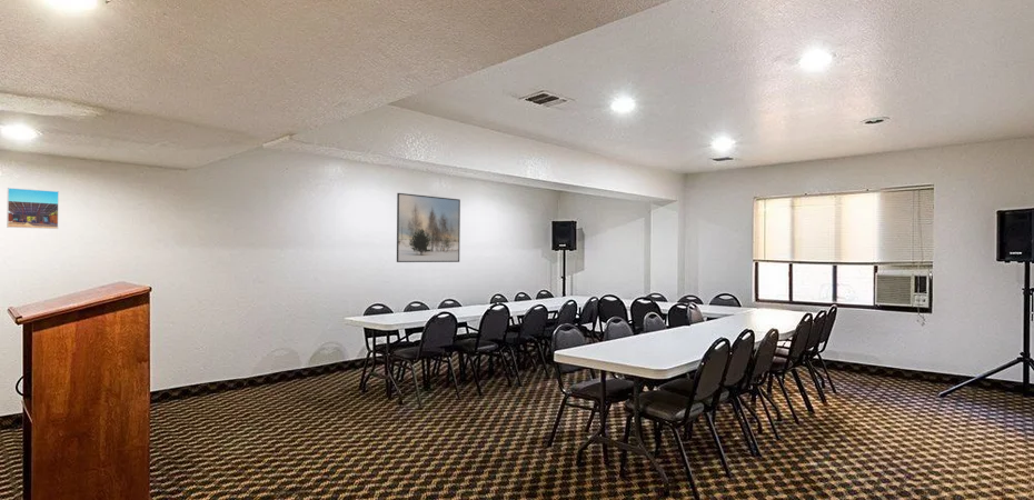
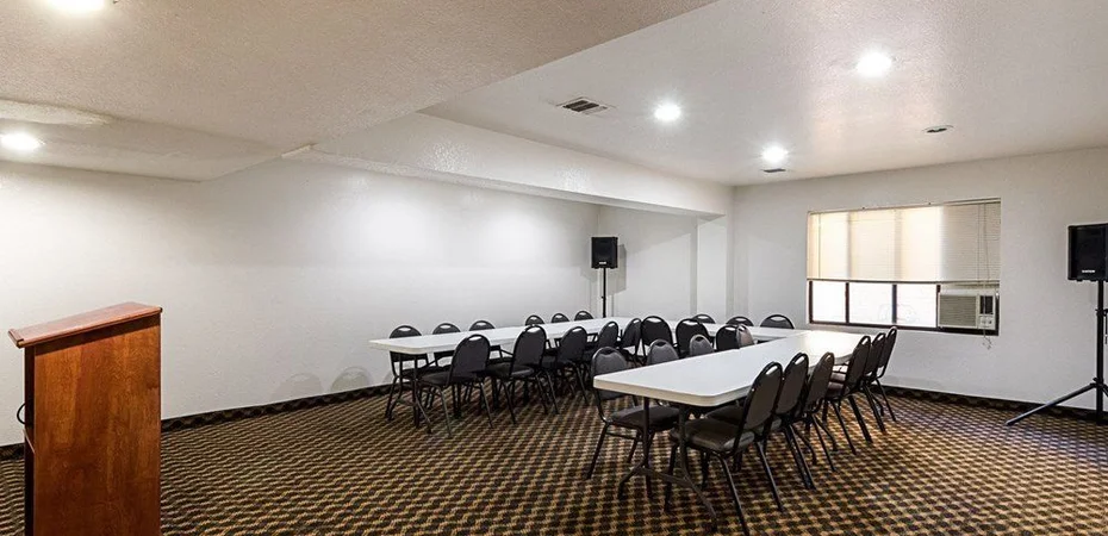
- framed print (33, 209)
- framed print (429, 229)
